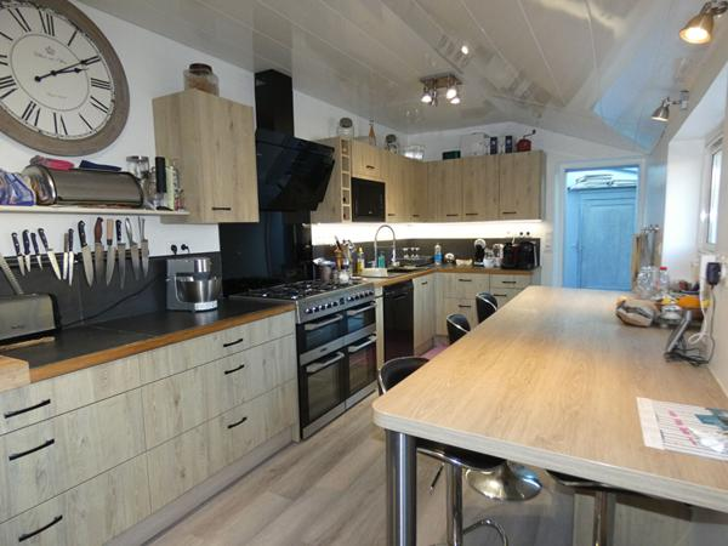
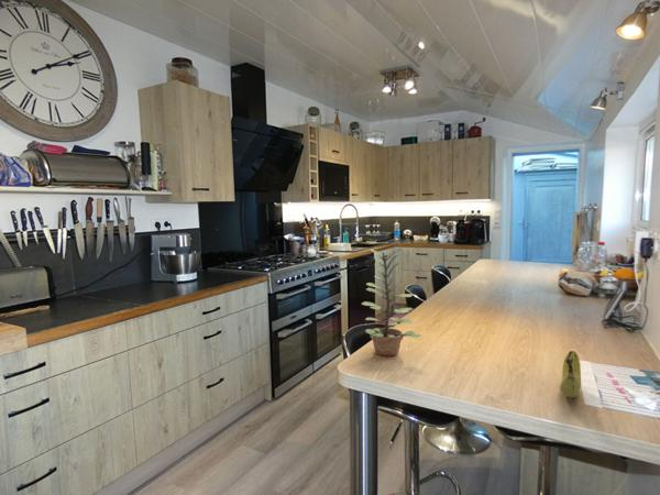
+ fruit (571, 369)
+ plant (391, 300)
